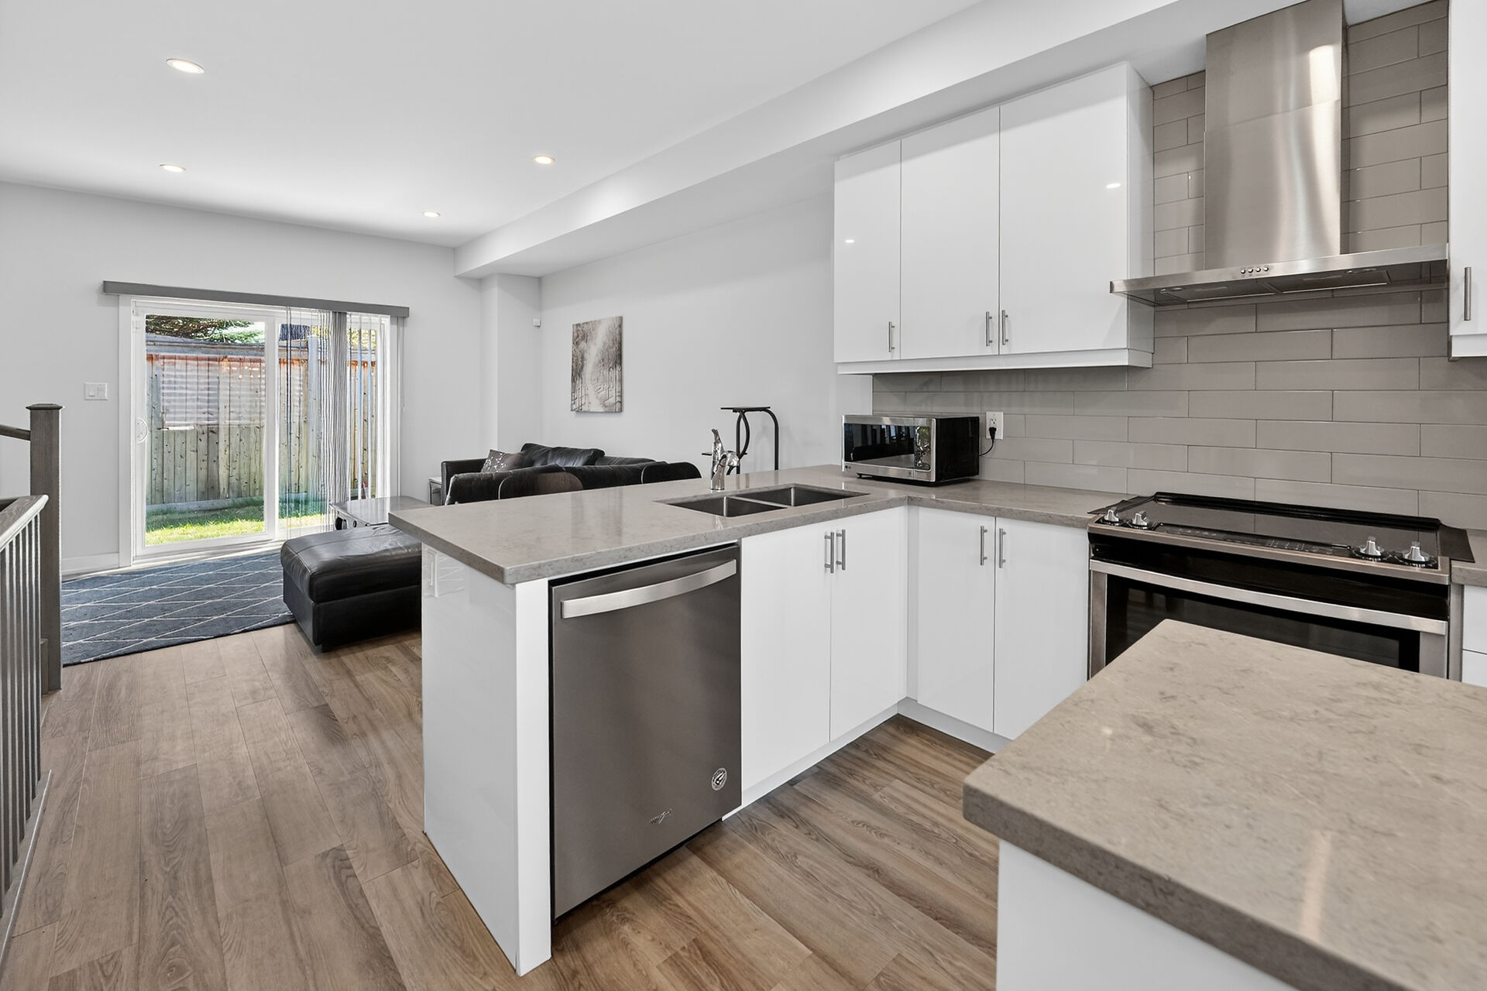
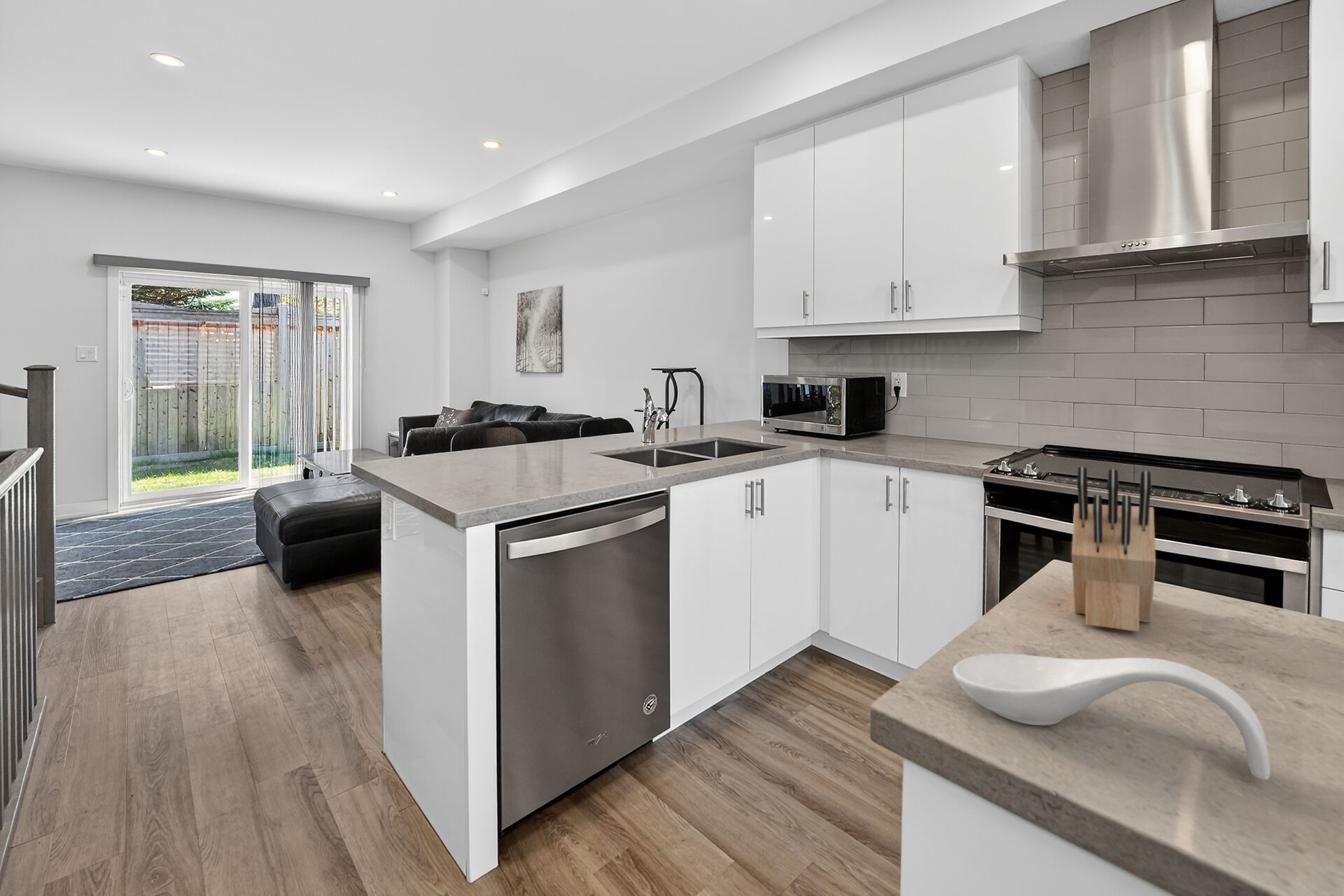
+ spoon rest (1092, 690)
+ knife block (1112, 541)
